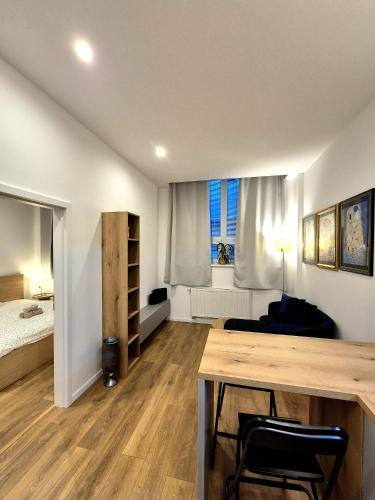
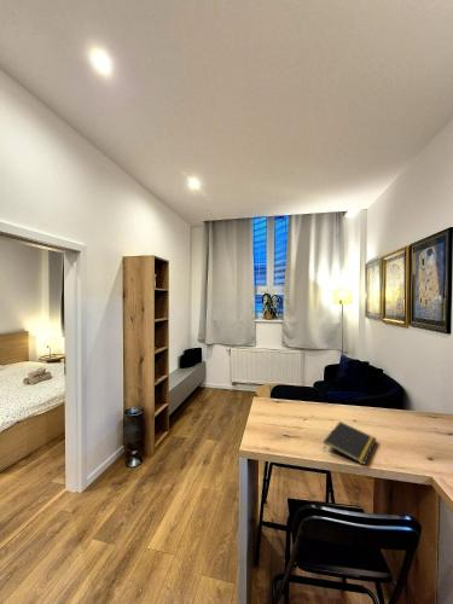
+ notepad (350, 440)
